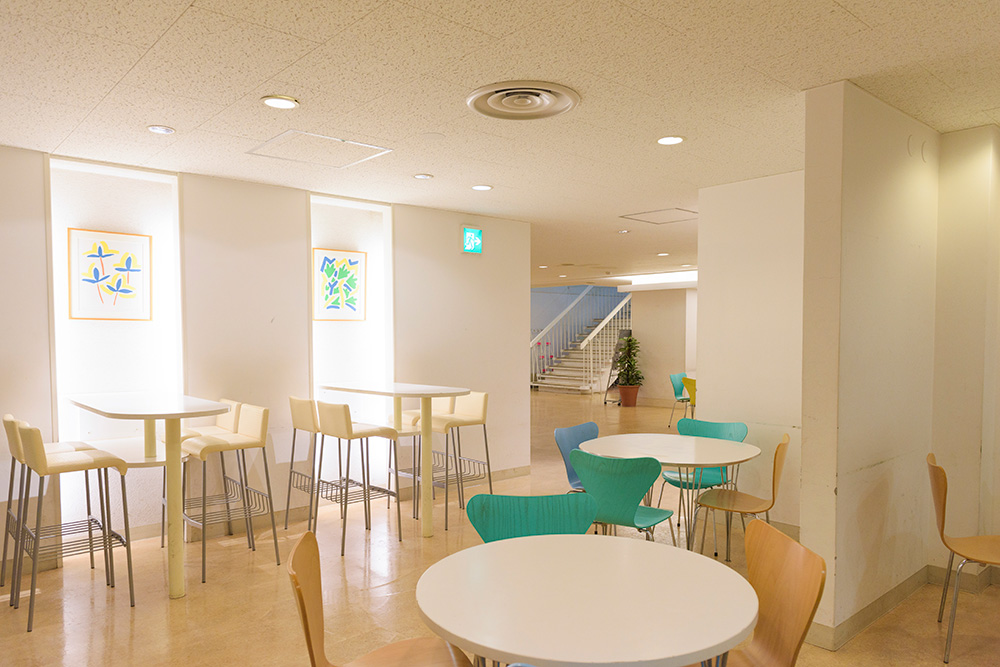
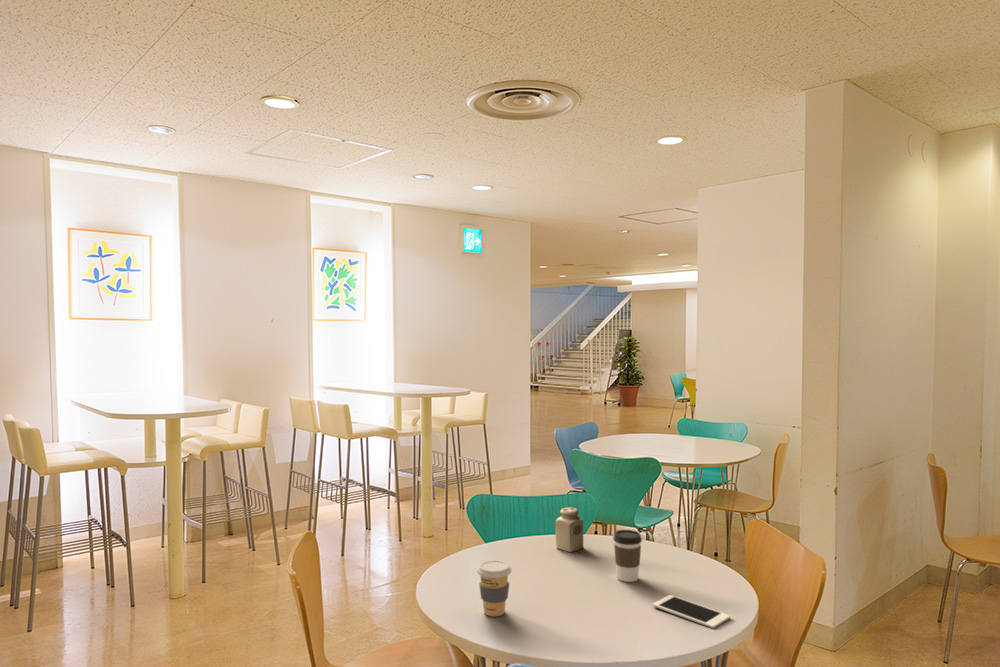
+ salt shaker (569, 528)
+ coffee cup (494, 588)
+ cell phone (690, 610)
+ coffee cup (627, 555)
